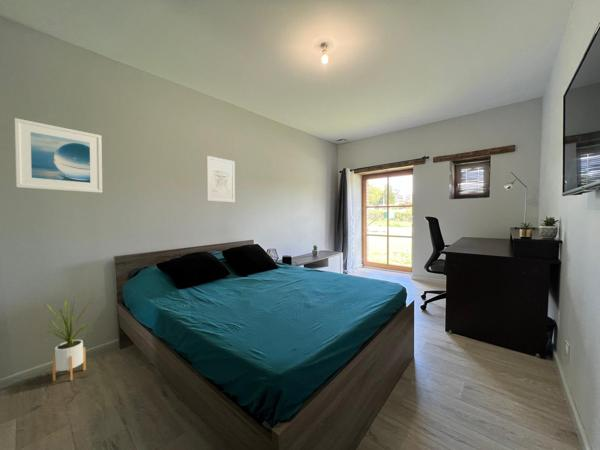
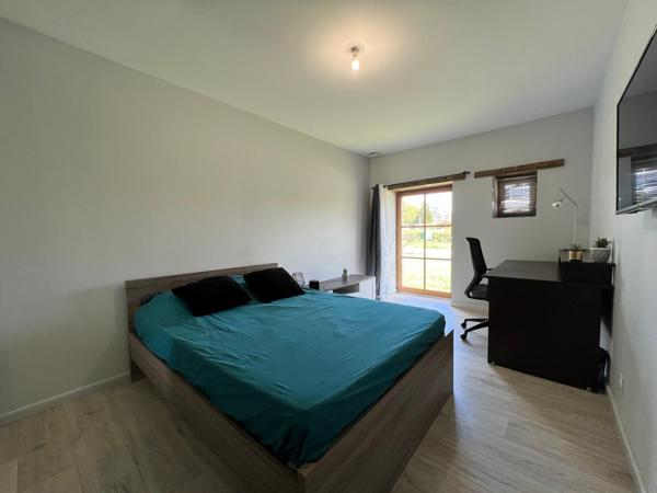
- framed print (62, 159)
- wall art (221, 180)
- house plant (69, 334)
